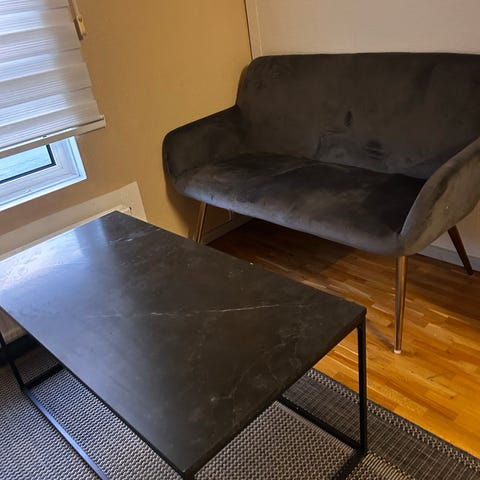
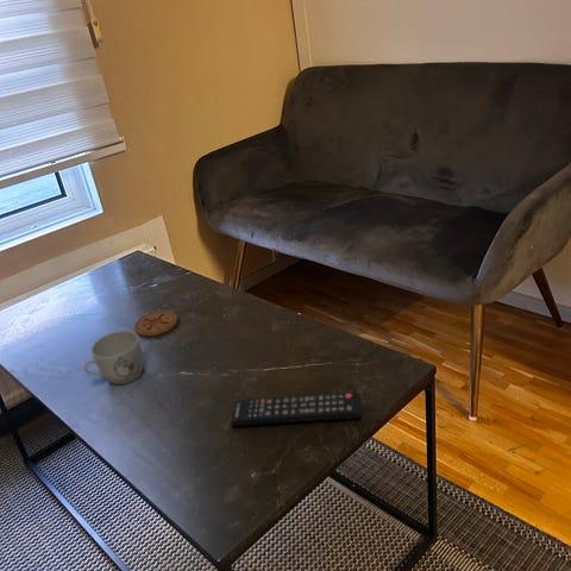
+ remote control (295, 409)
+ mug (114, 362)
+ coaster (156, 322)
